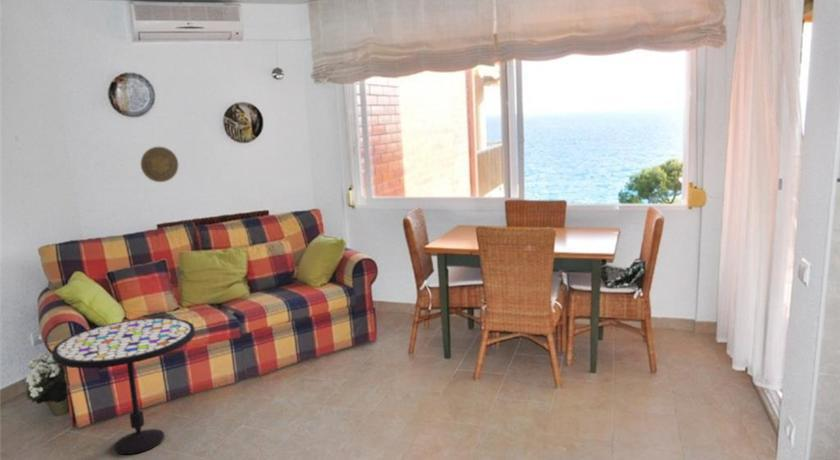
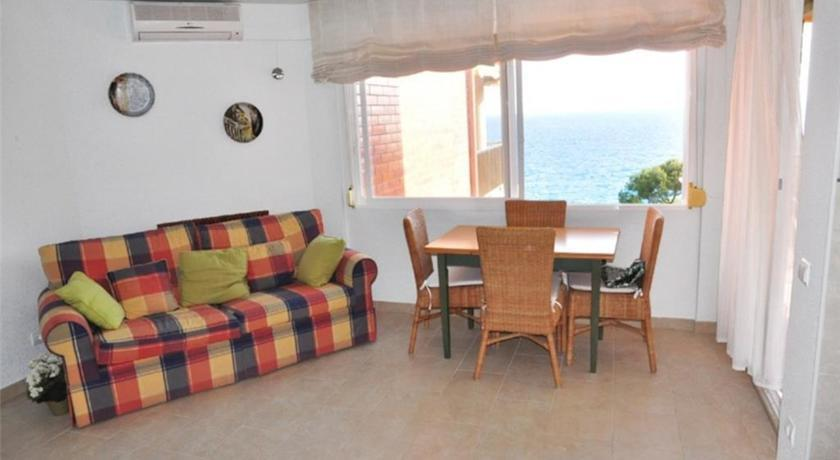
- decorative plate (160, 164)
- side table (133, 391)
